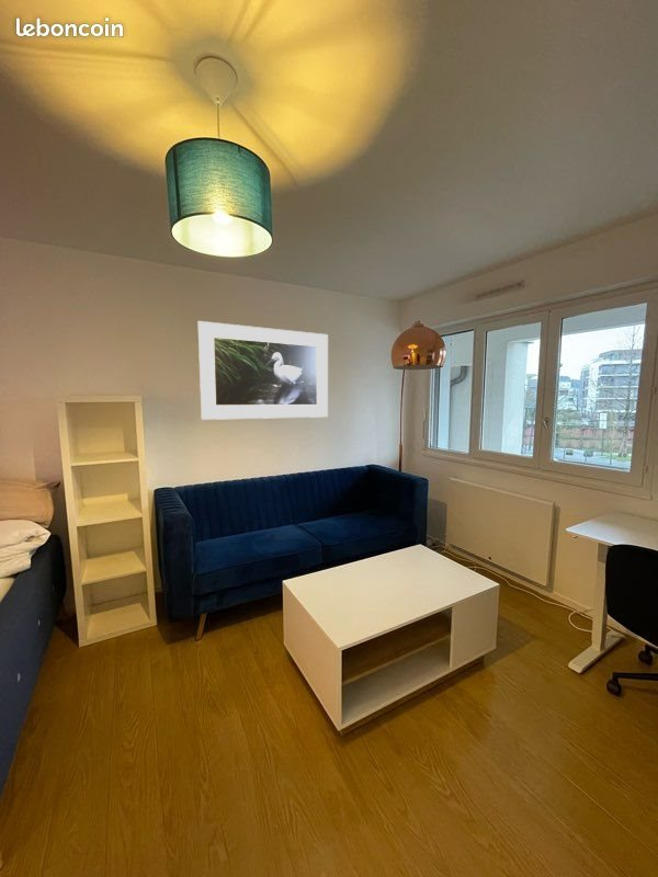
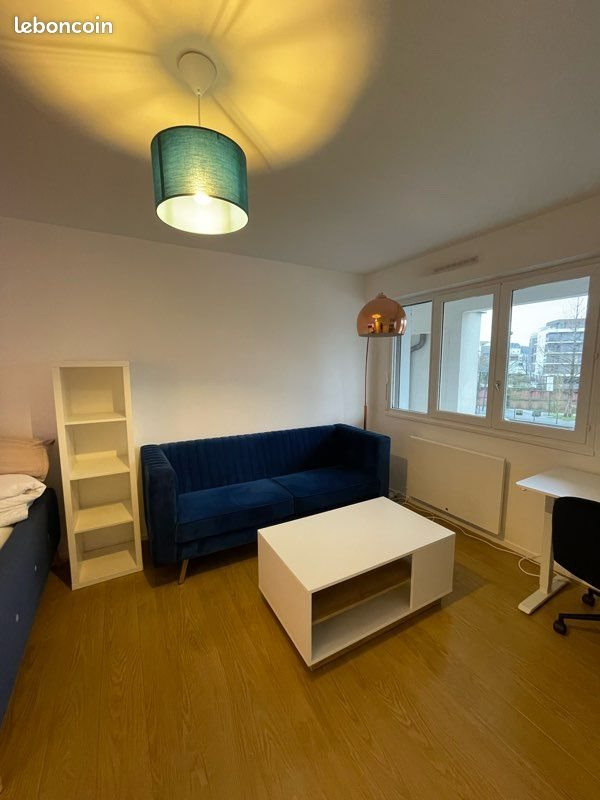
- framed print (269, 374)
